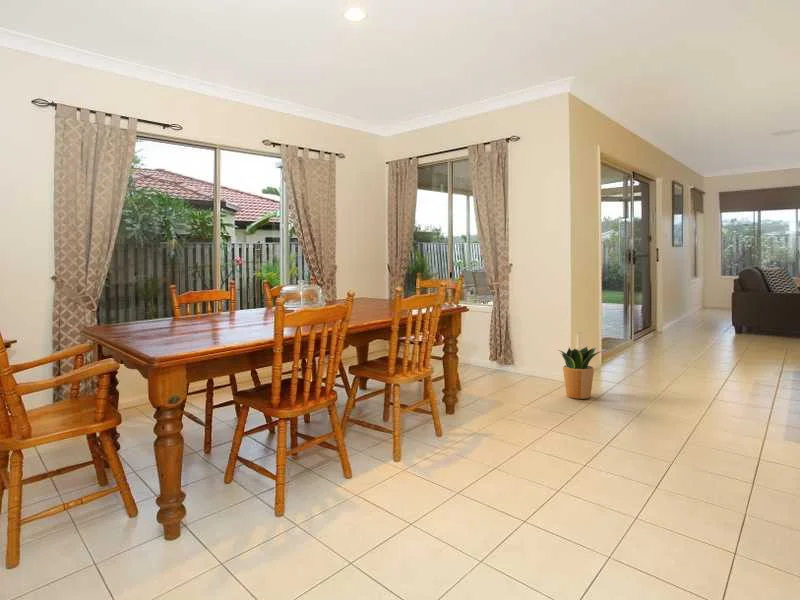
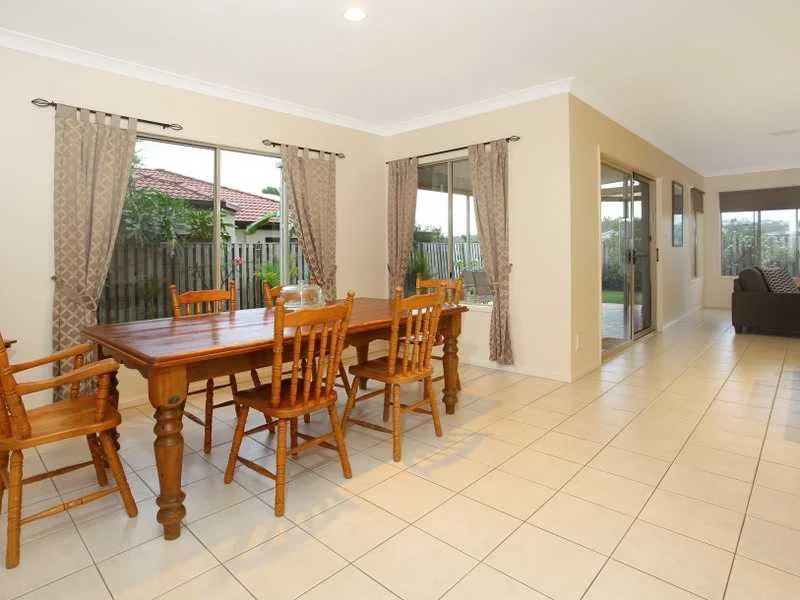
- potted plant (581, 371)
